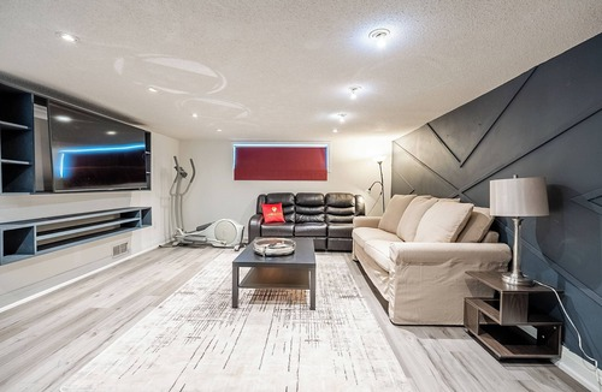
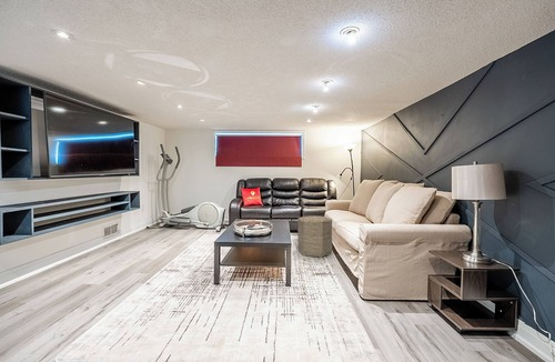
+ ottoman (314, 234)
